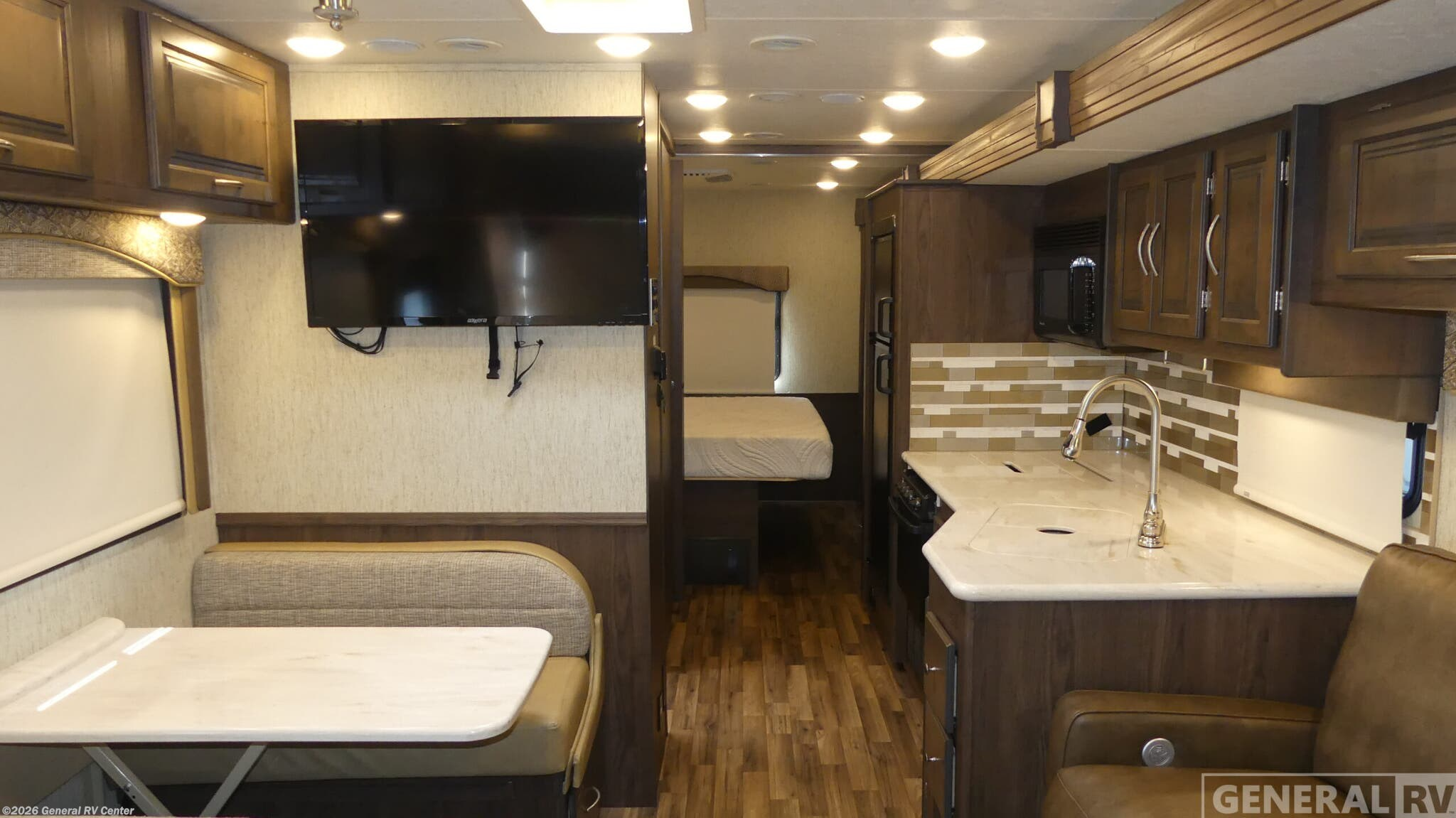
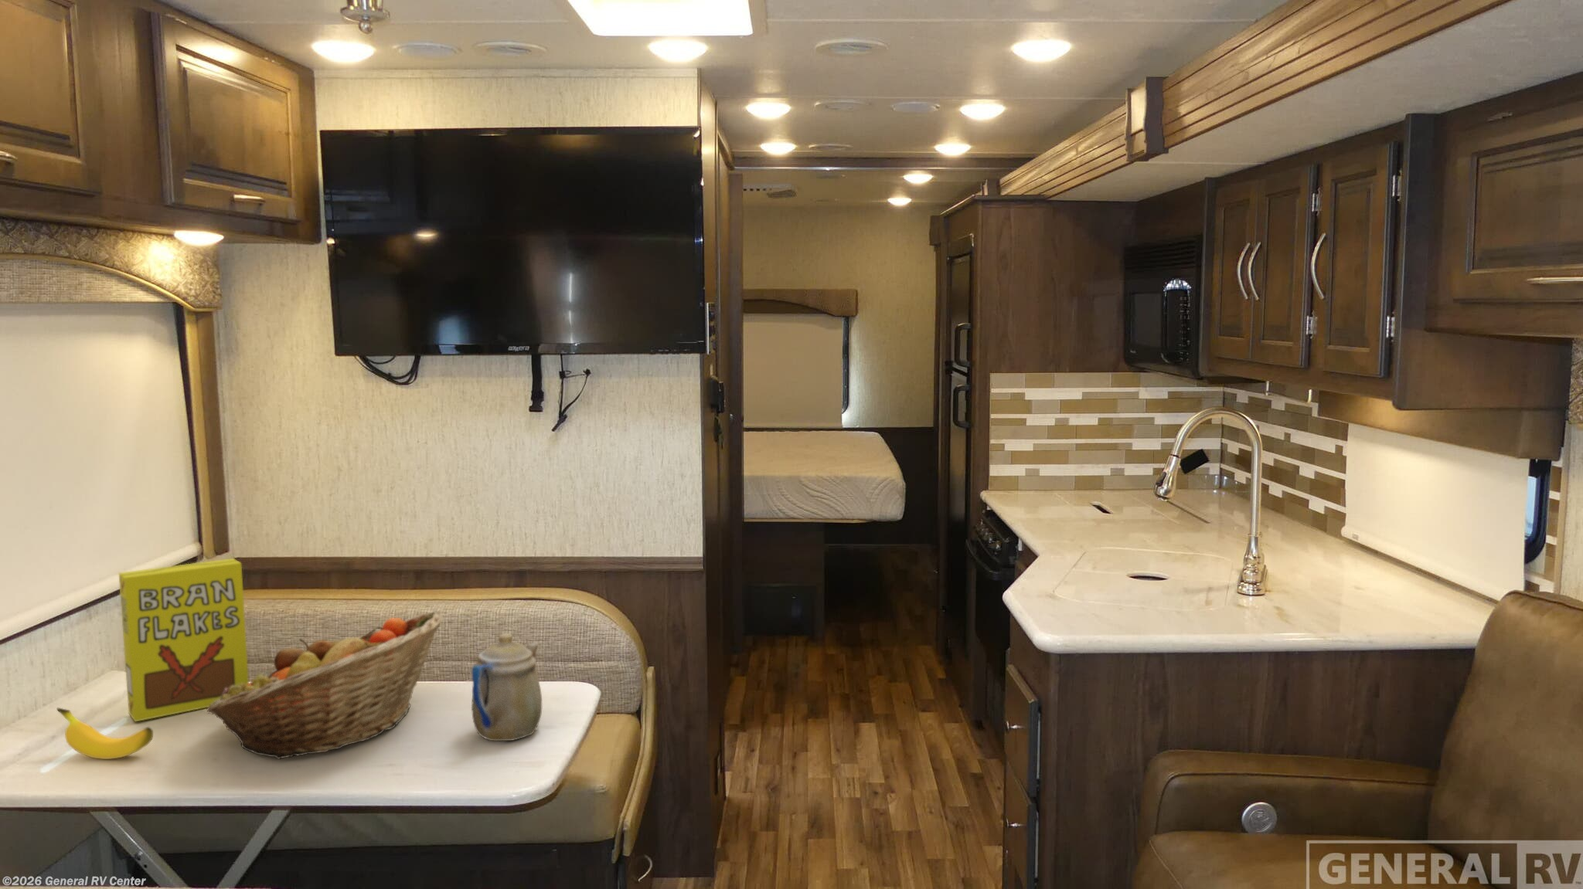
+ cereal box (186, 637)
+ teapot (507, 683)
+ banana (103, 735)
+ fruit basket (334, 677)
